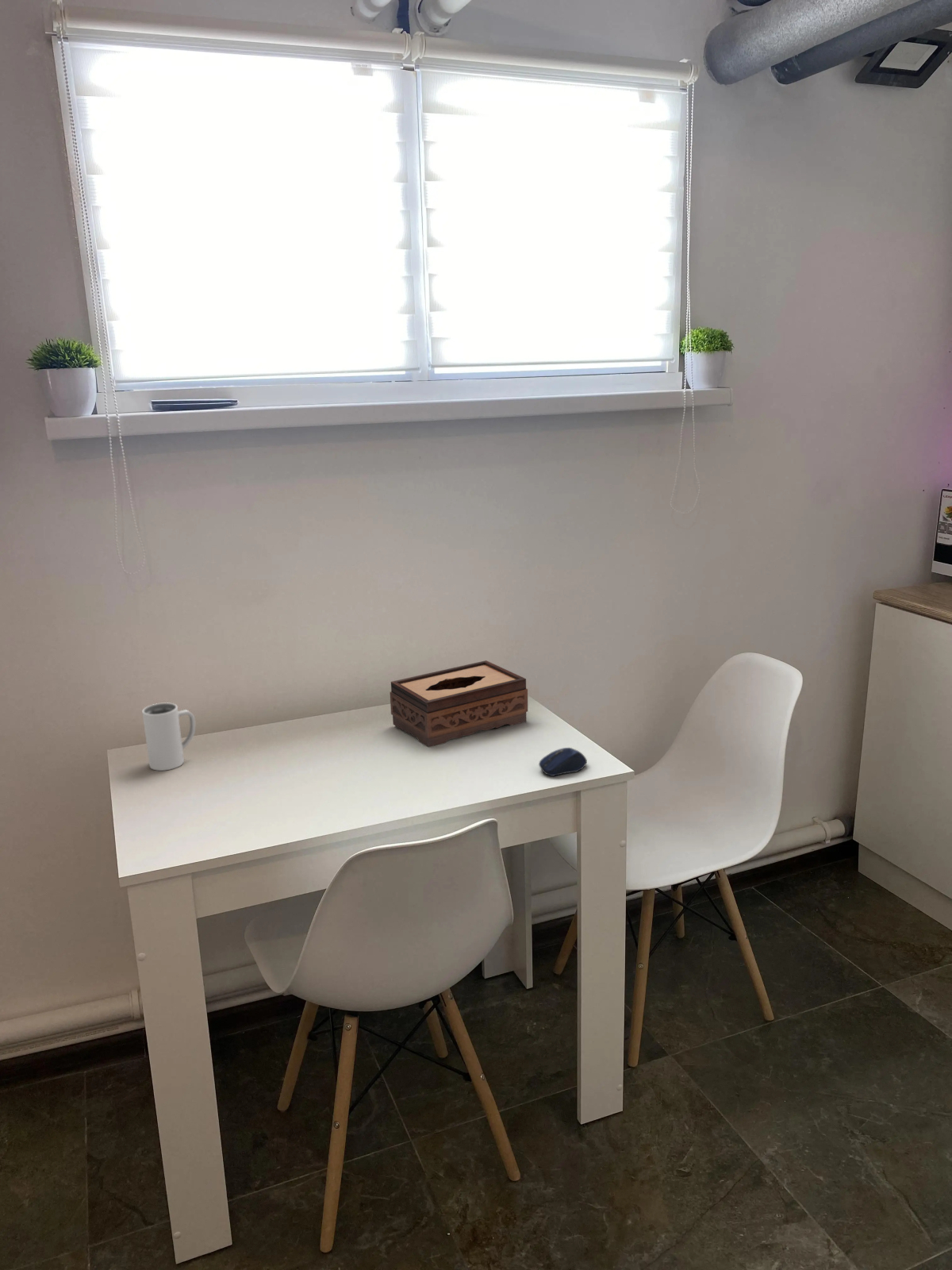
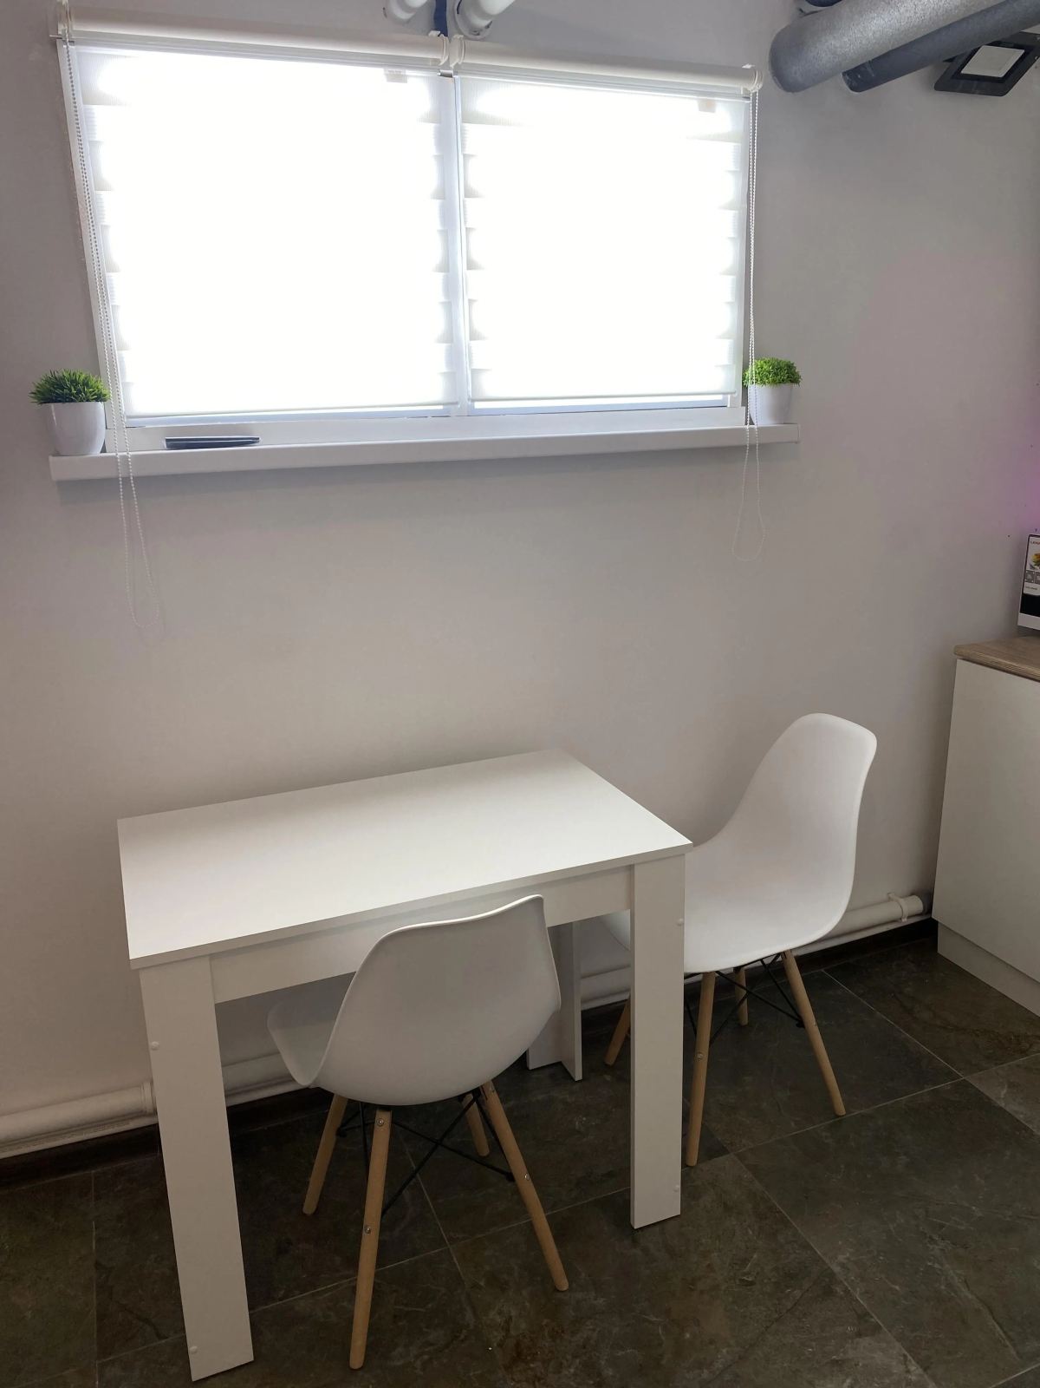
- tissue box (459, 702)
- mug (171, 734)
- computer mouse (562, 757)
